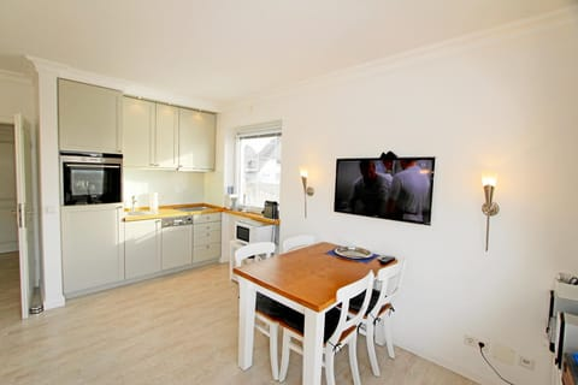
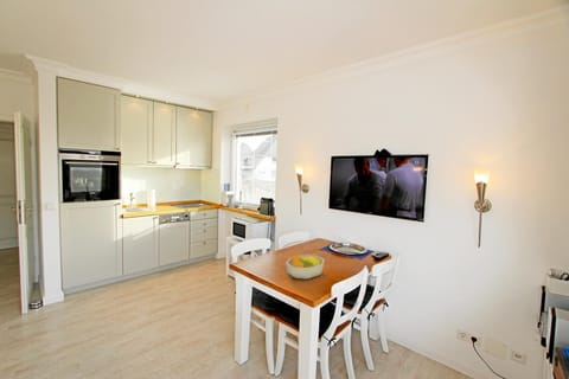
+ fruit bowl (305, 264)
